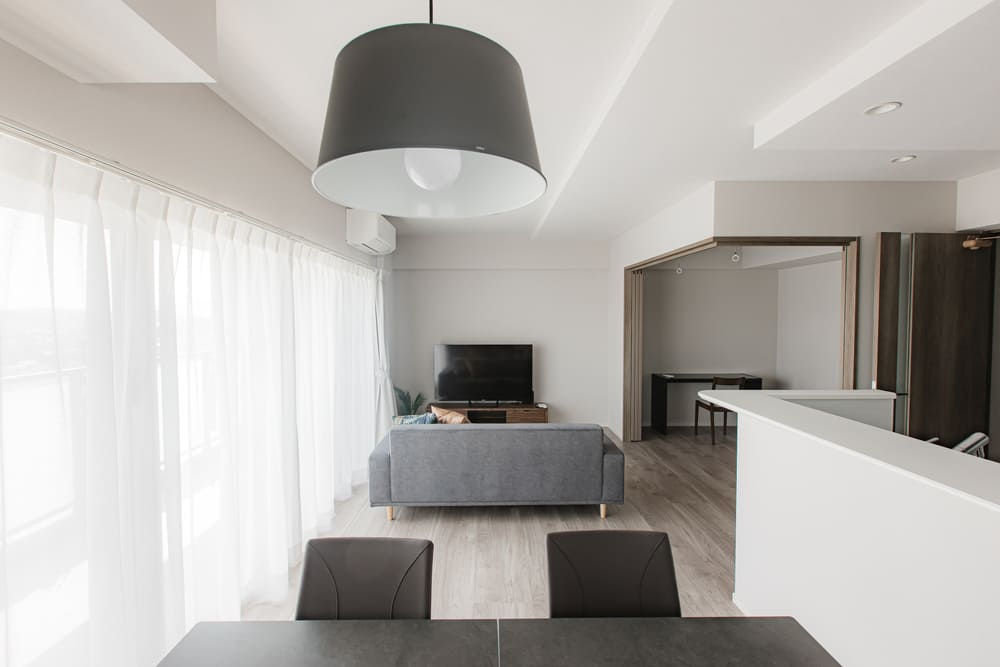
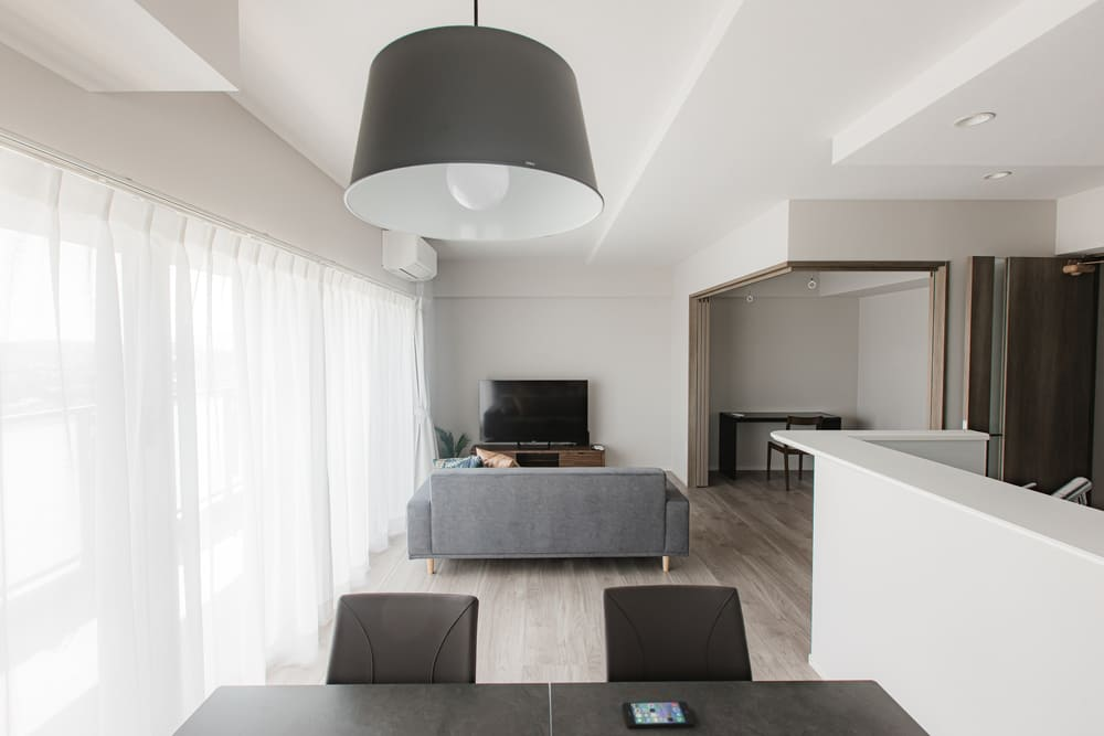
+ smartphone (657, 714)
